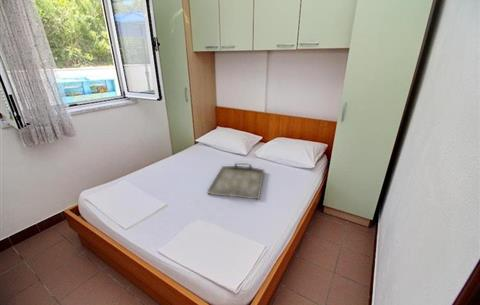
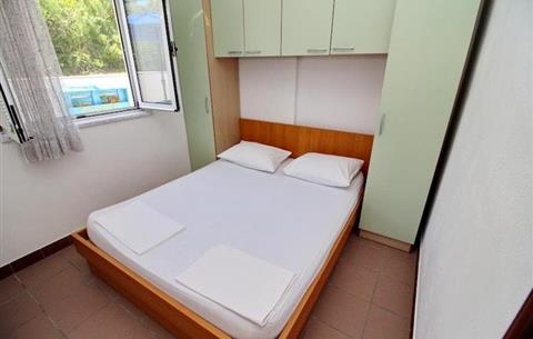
- serving tray (238, 178)
